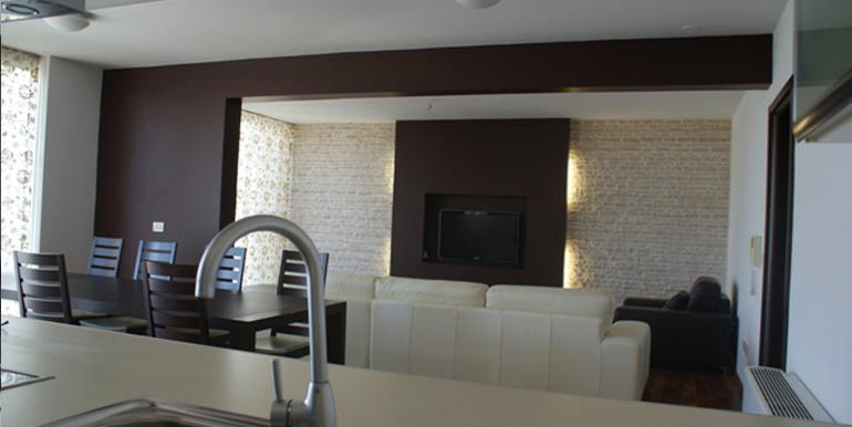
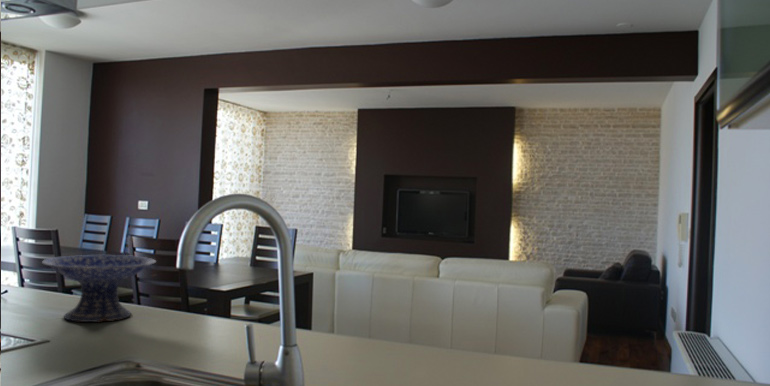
+ decorative bowl (100, 287)
